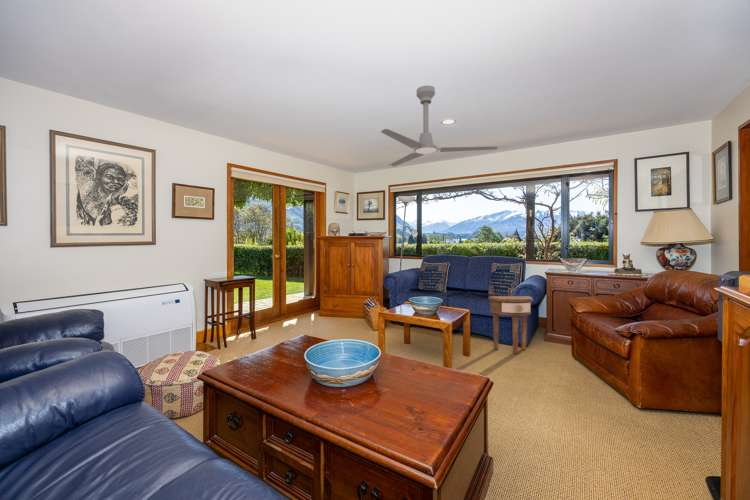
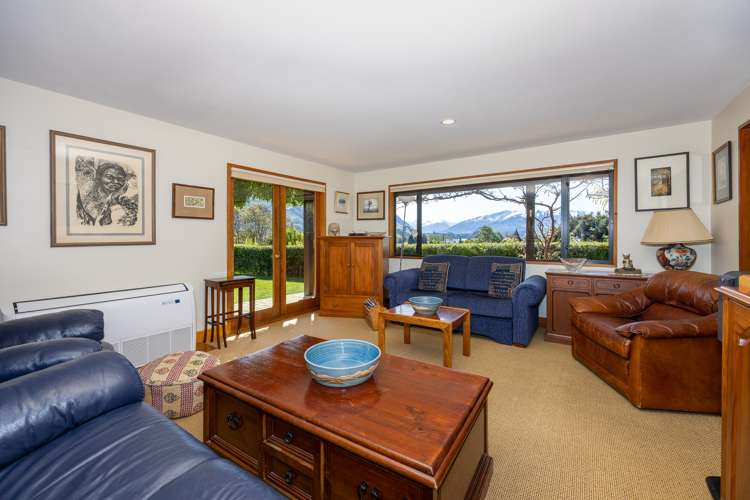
- ceiling fan (428, 119)
- side table (512, 323)
